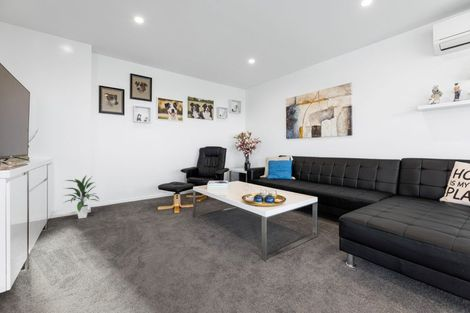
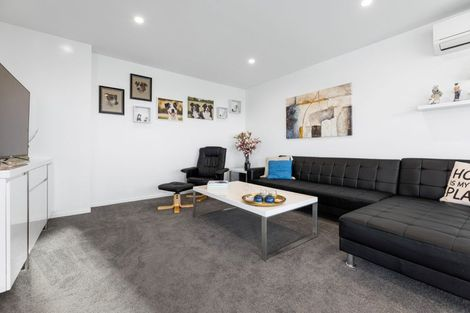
- indoor plant (82, 196)
